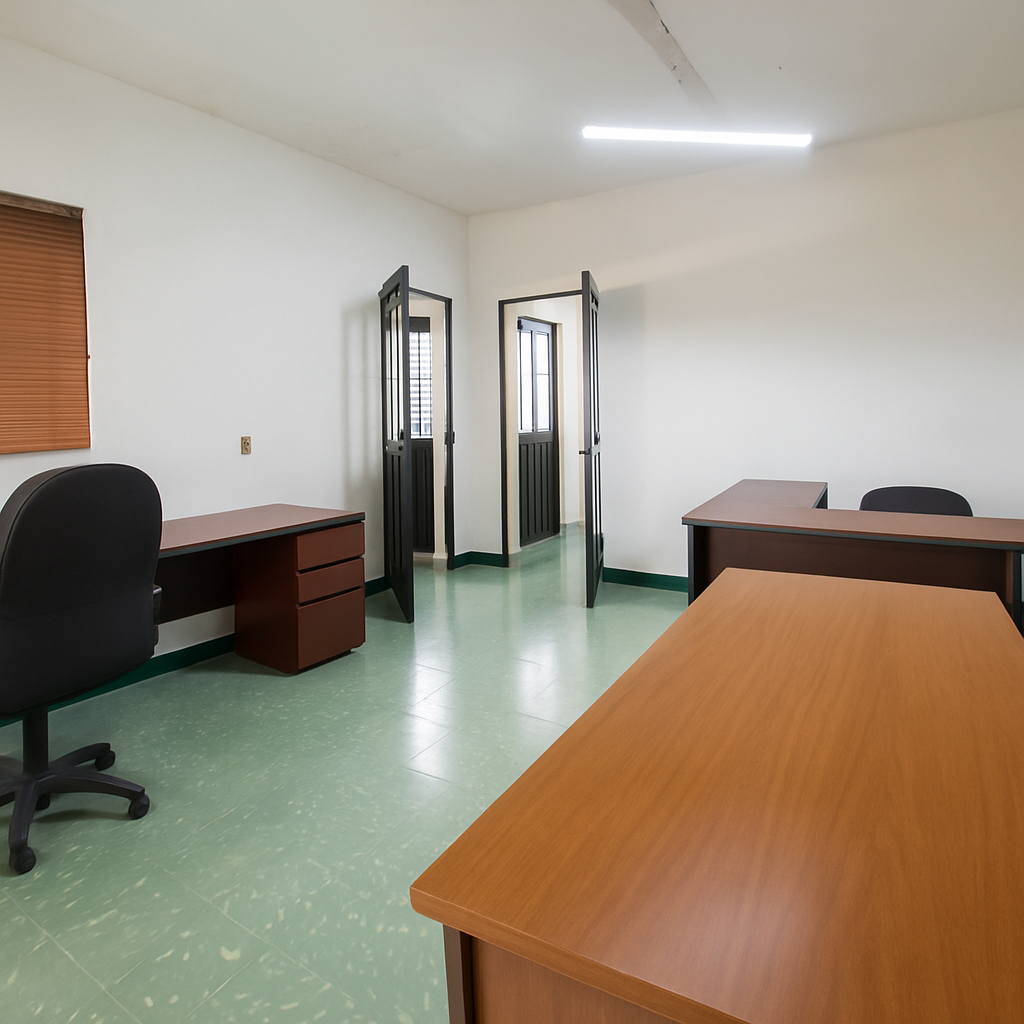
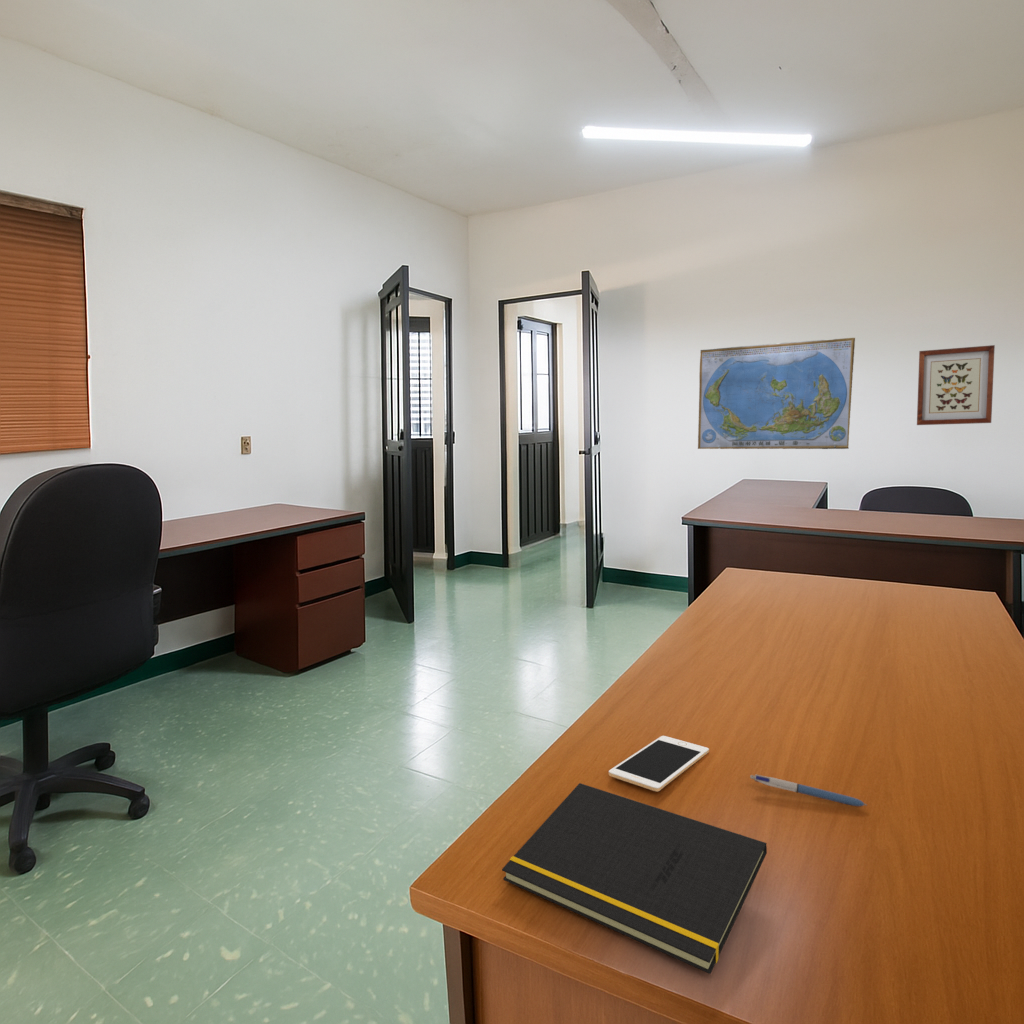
+ wall art (954, 386)
+ world map (771, 396)
+ pen (806, 790)
+ cell phone (660, 761)
+ notepad (633, 861)
